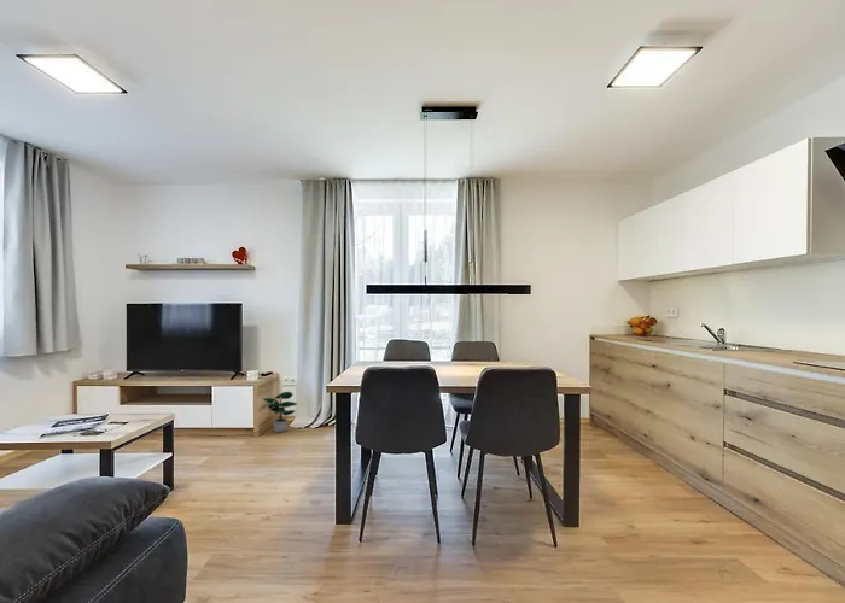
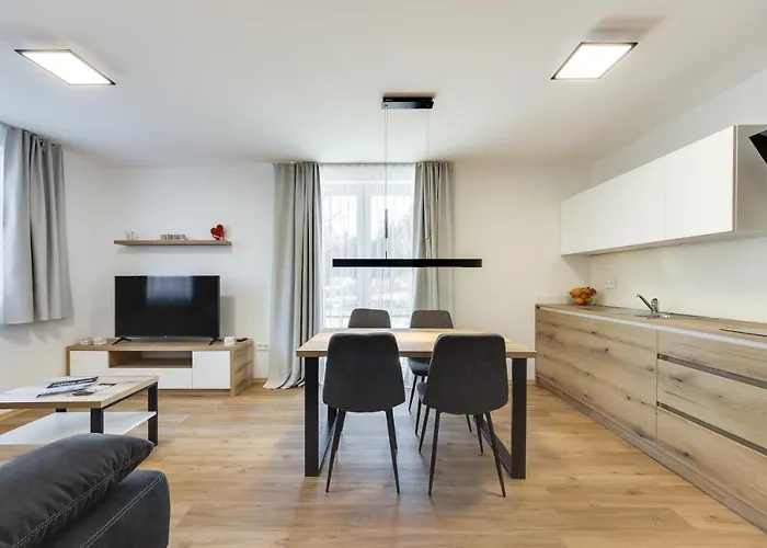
- potted plant (281, 412)
